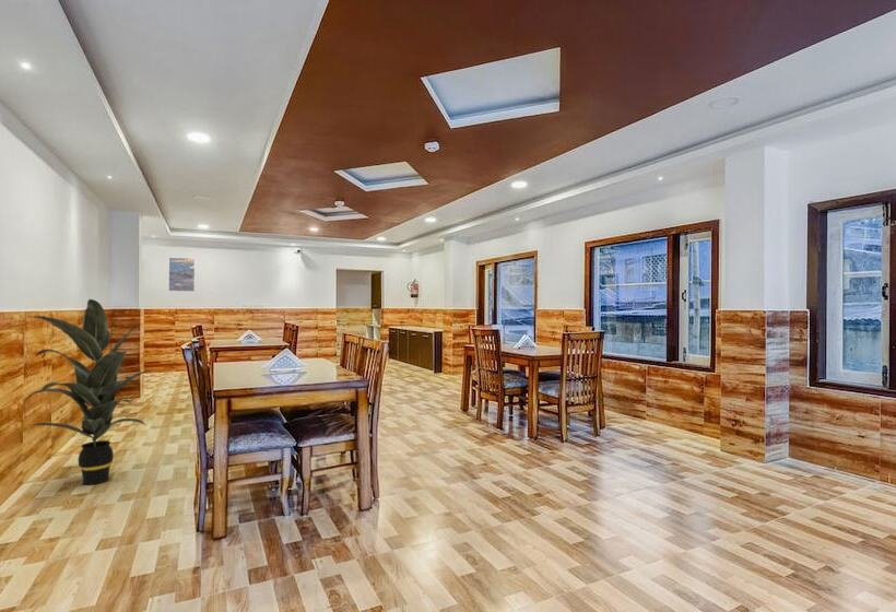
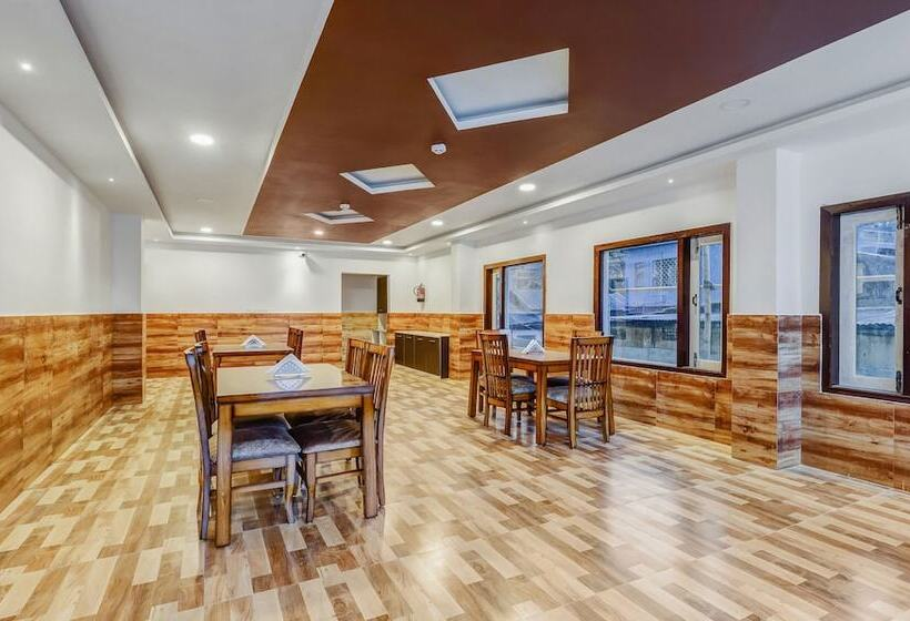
- indoor plant (90, 391)
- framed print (181, 274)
